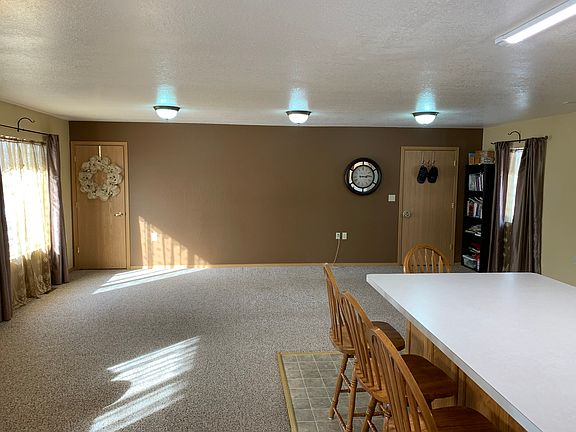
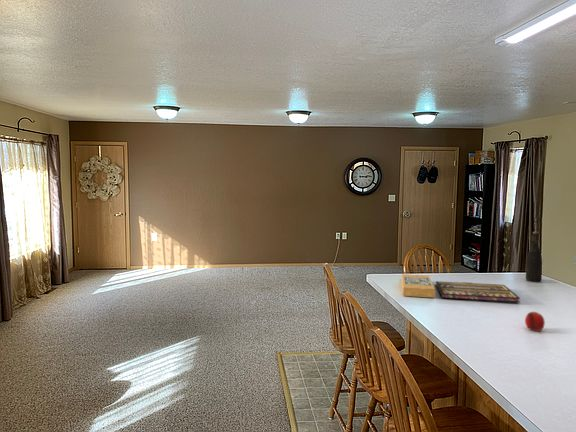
+ board game (454, 286)
+ fruit (534, 321)
+ bottle (534, 256)
